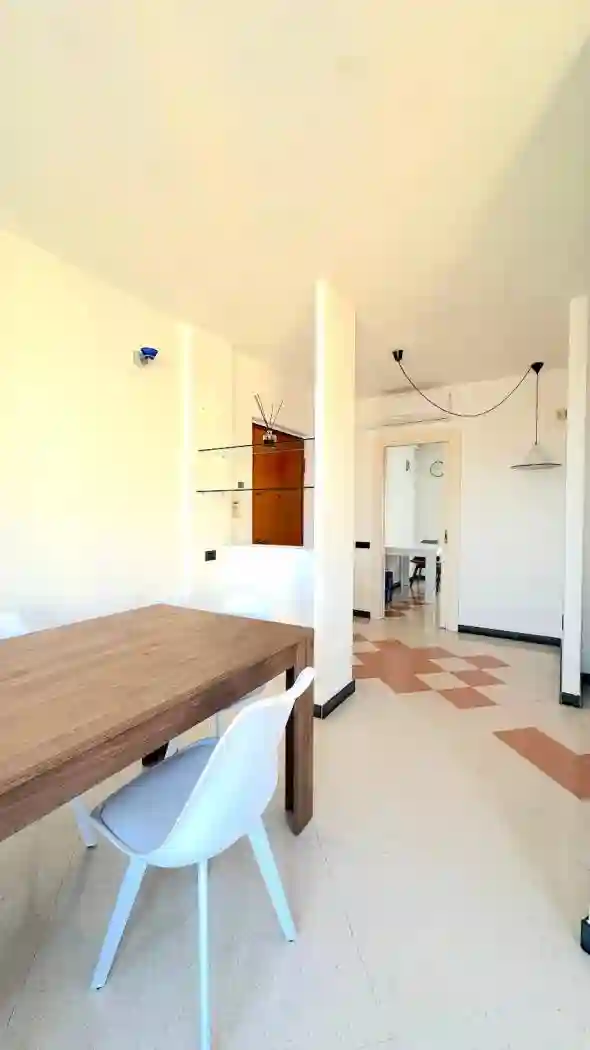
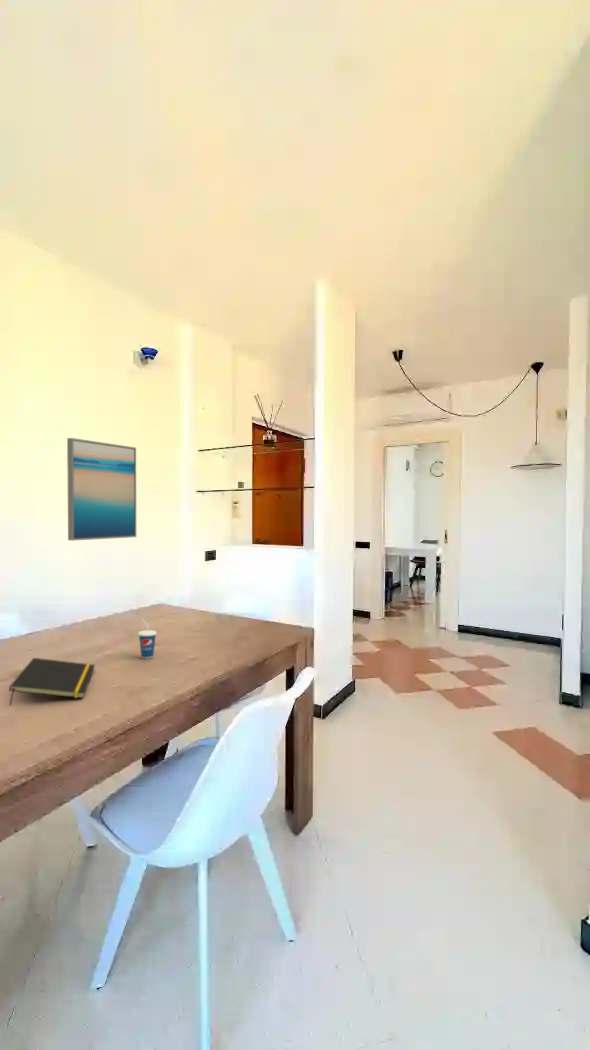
+ notepad (56, 676)
+ wall art (104, 491)
+ cup (147, 637)
